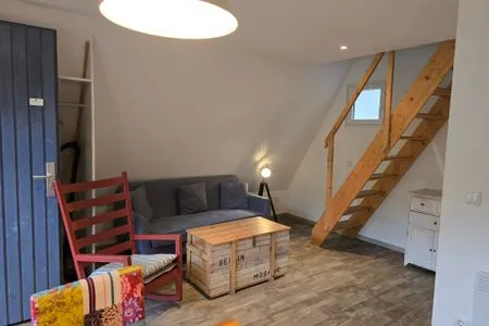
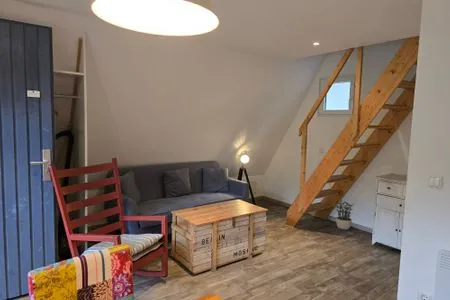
+ potted plant (343, 213)
